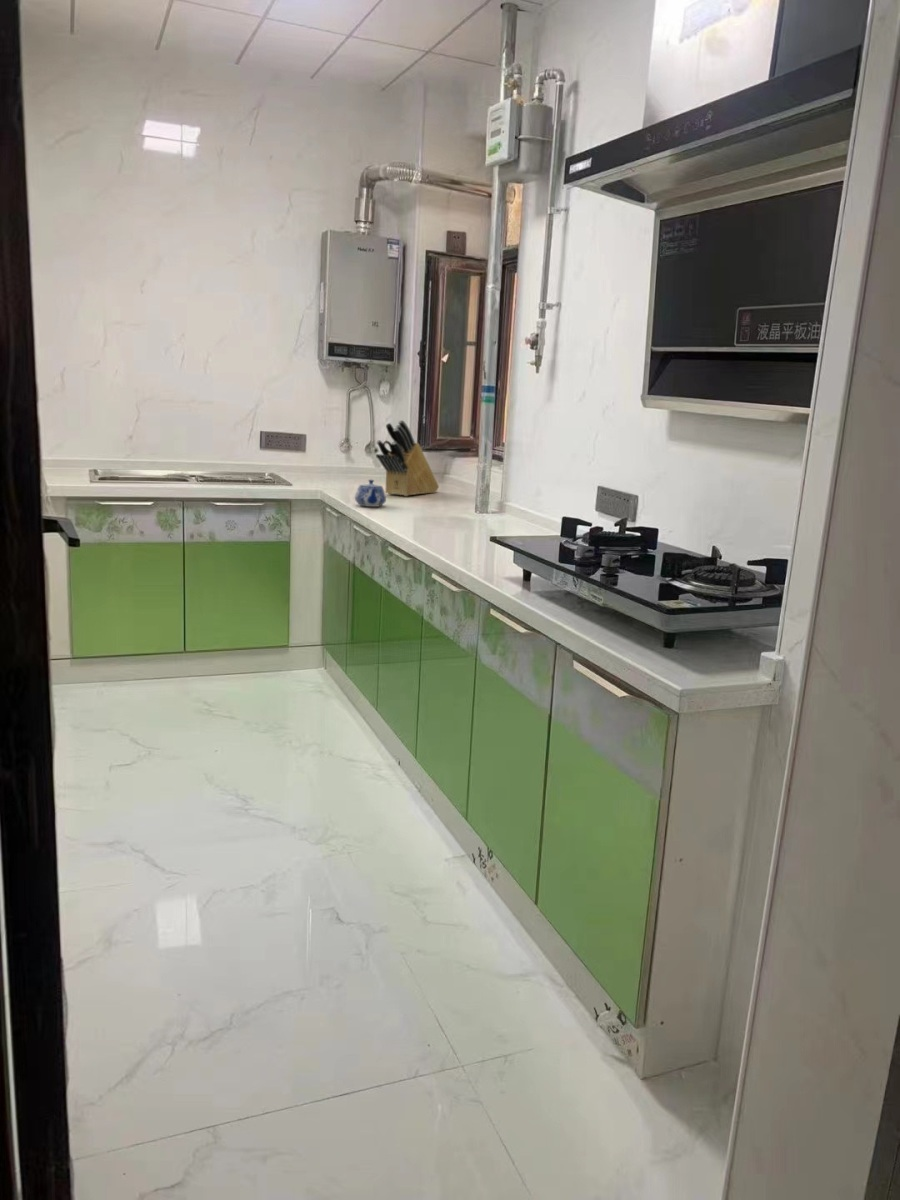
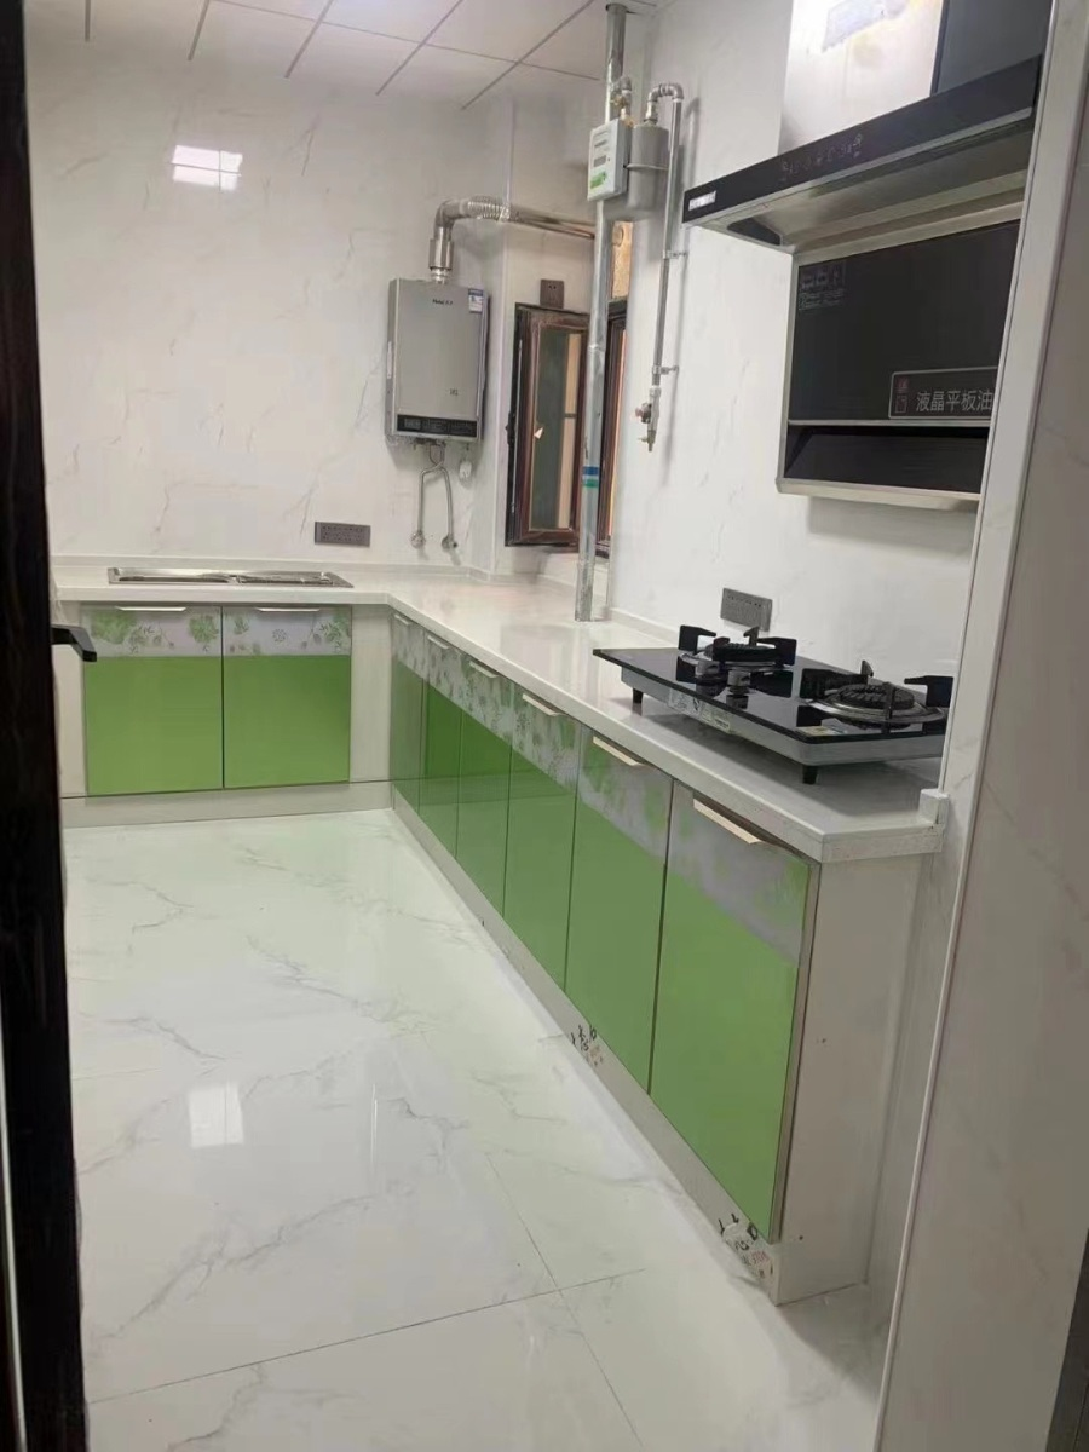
- knife block (408, 457)
- teapot (371, 493)
